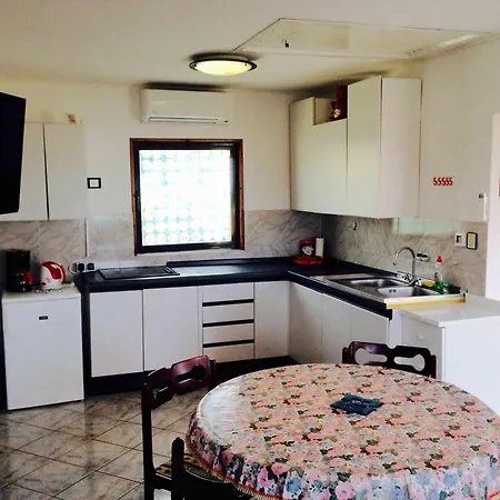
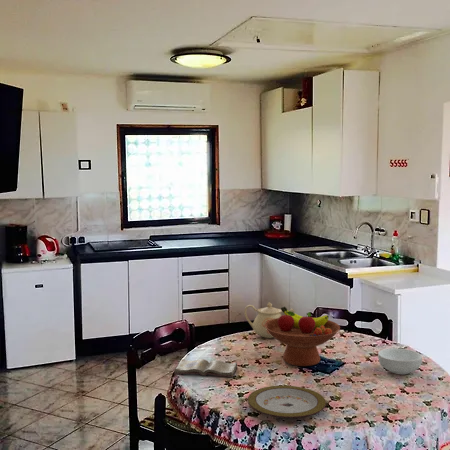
+ cereal bowl (399, 362)
+ fruit bowl (301, 336)
+ teapot (269, 318)
+ plate (286, 403)
+ diary (206, 367)
